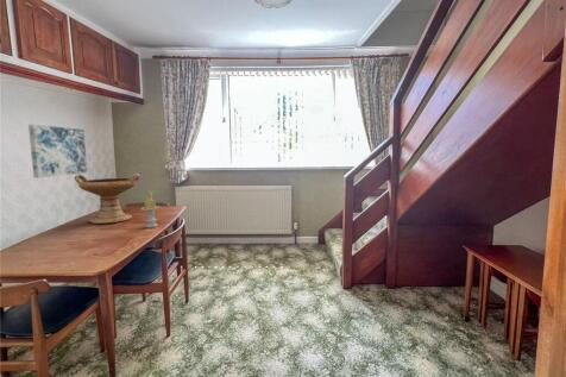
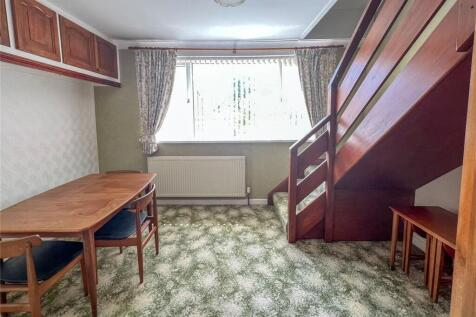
- decorative bowl (109, 196)
- candle (150, 208)
- wall art (61, 151)
